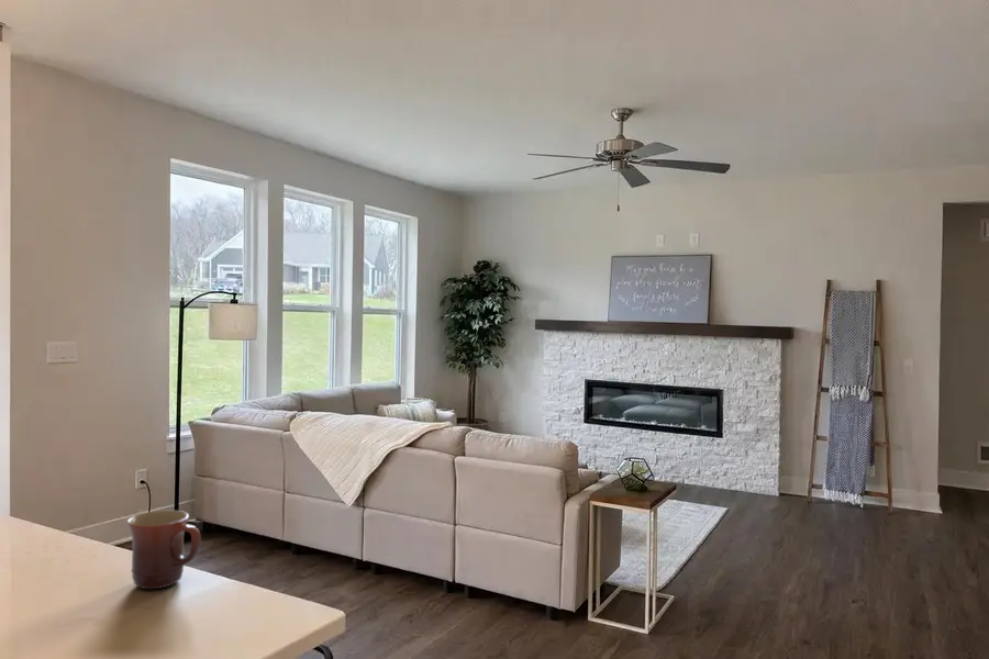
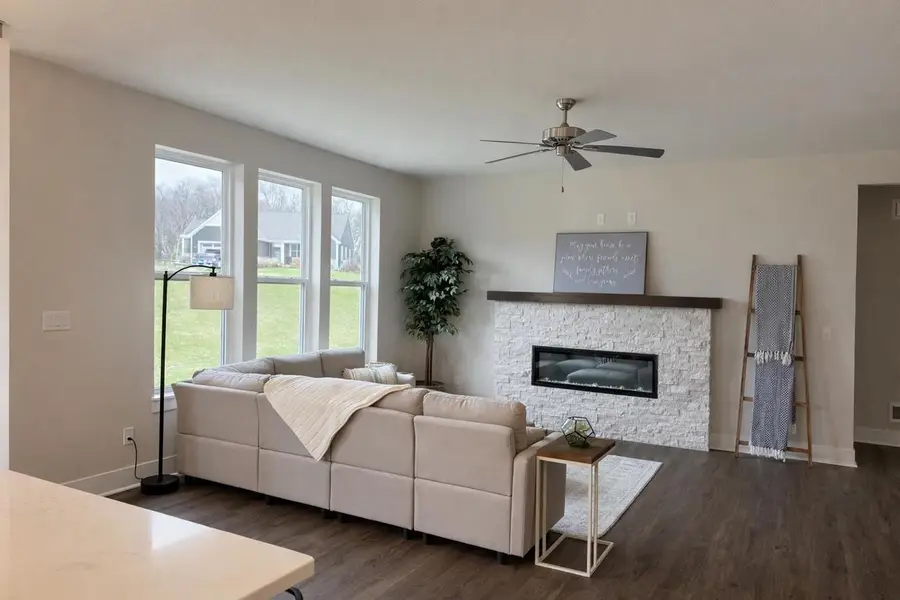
- mug (166, 550)
